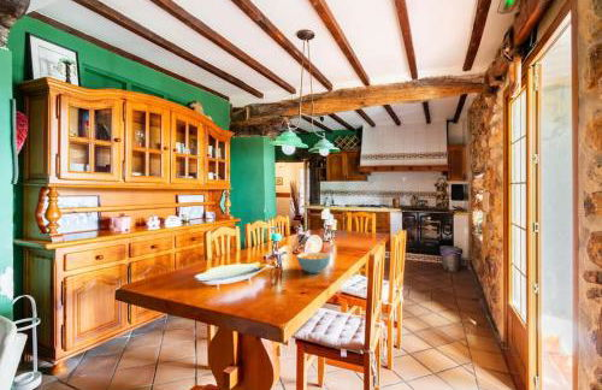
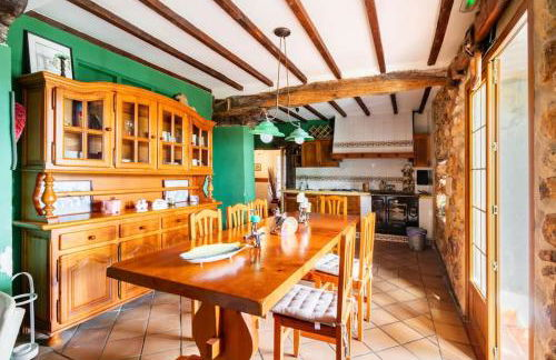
- cereal bowl (313, 264)
